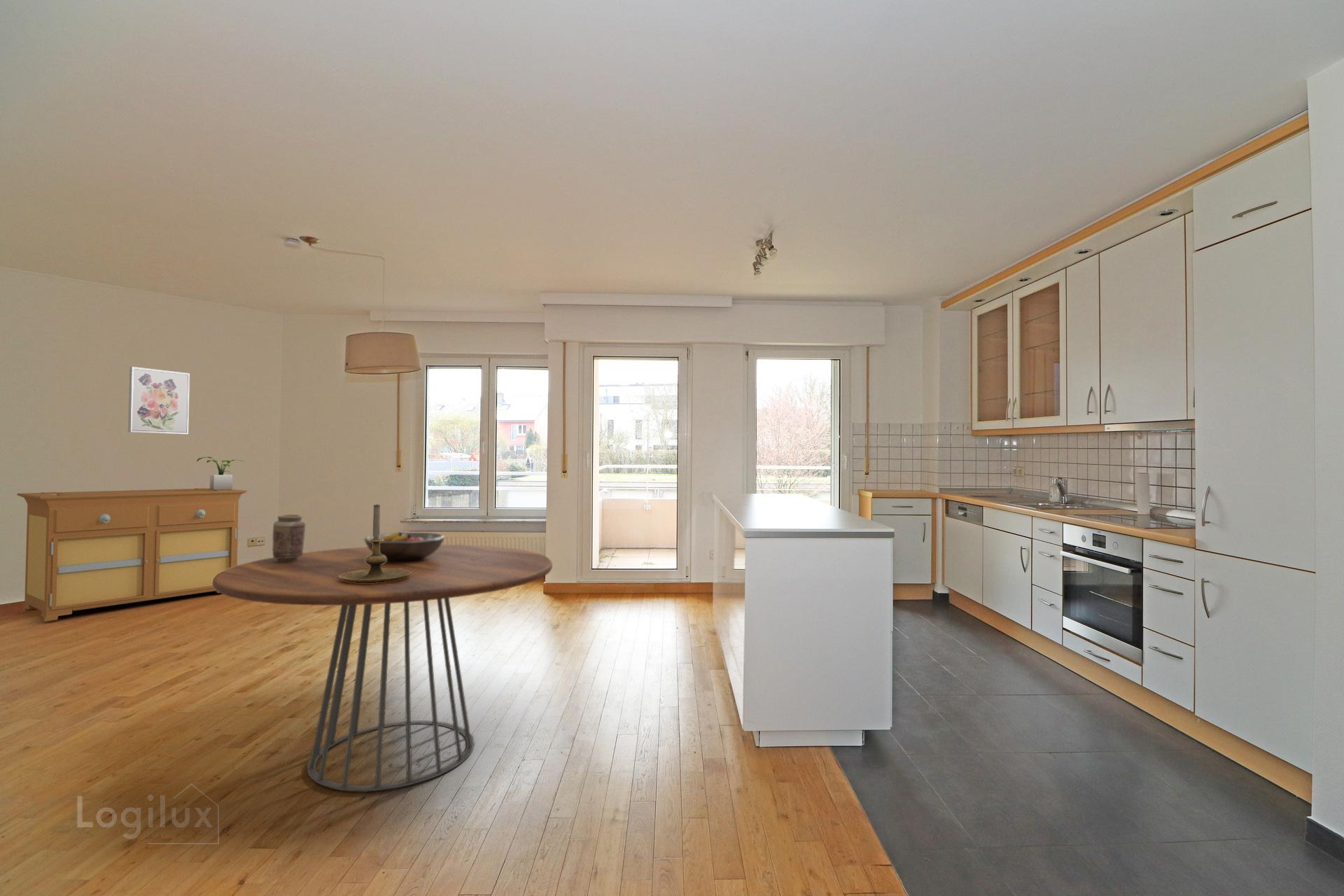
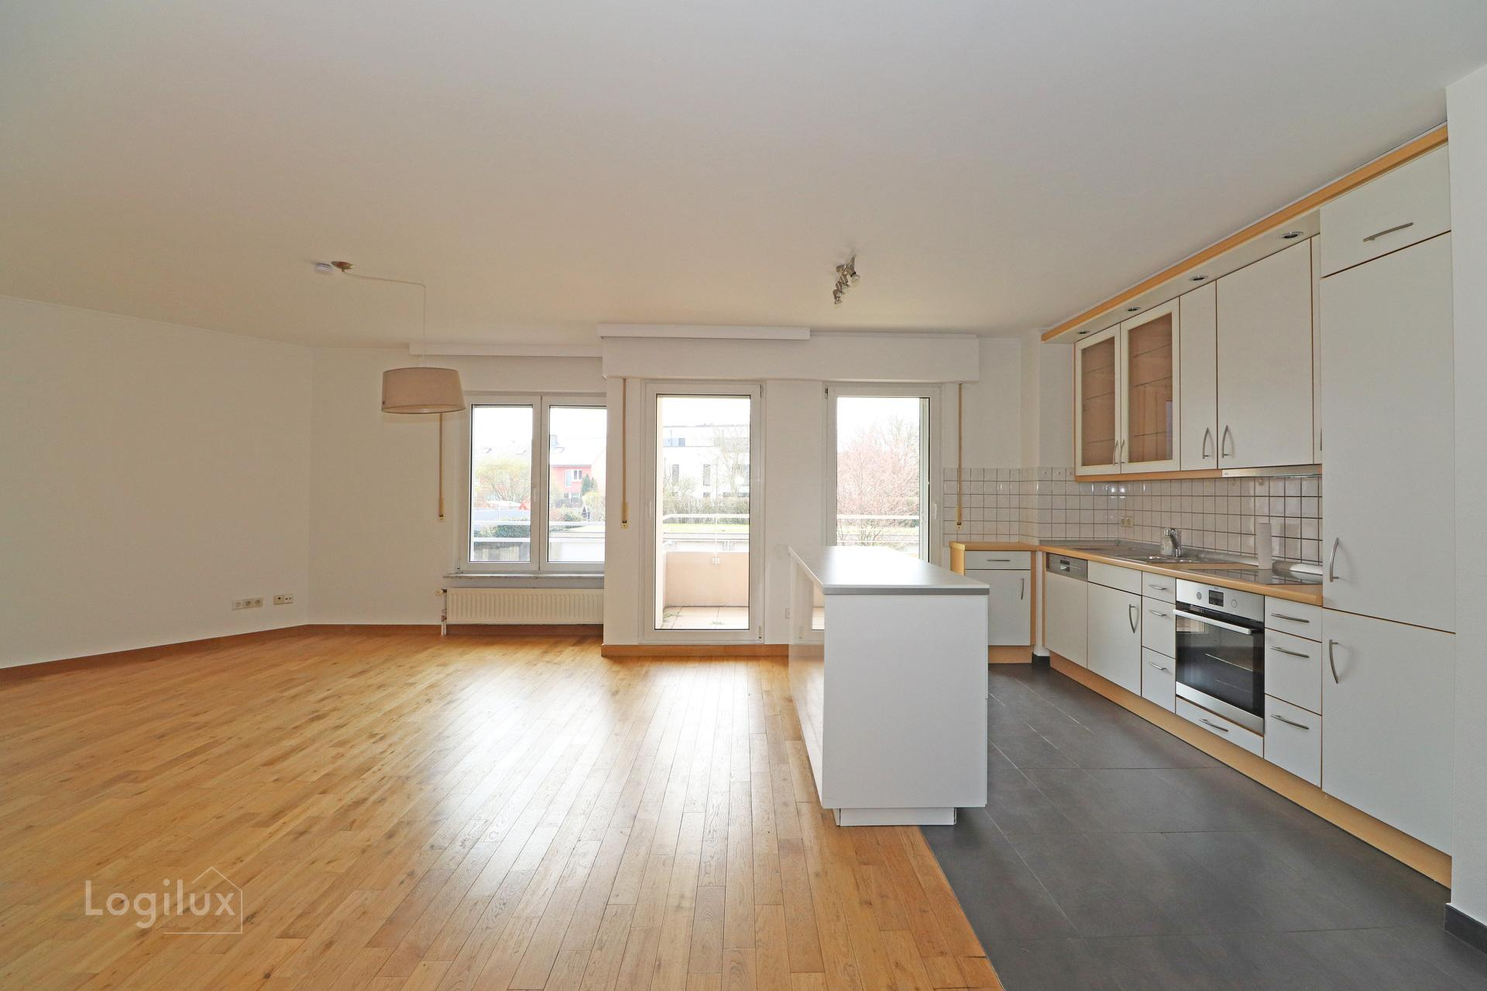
- sideboard (139, 546)
- wall art (160, 401)
- dining table (405, 658)
- potted plant (218, 472)
- candle holder (376, 540)
- vase (289, 537)
- fruit bowl (405, 545)
